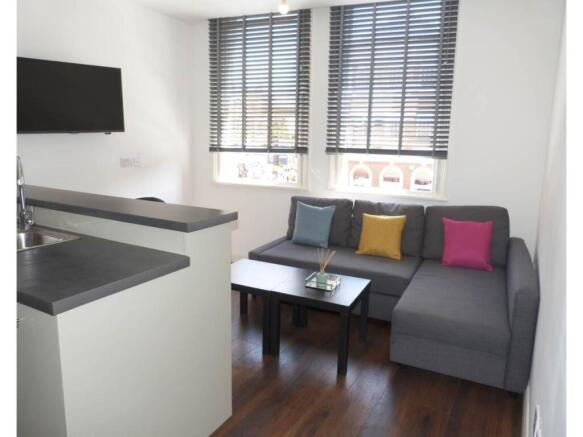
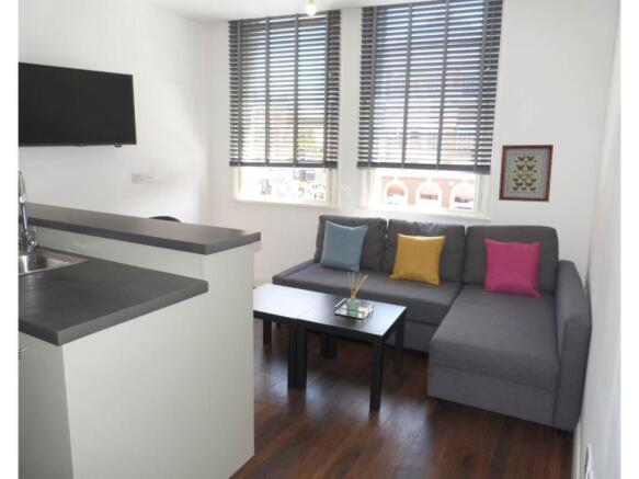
+ wall art (525, 173)
